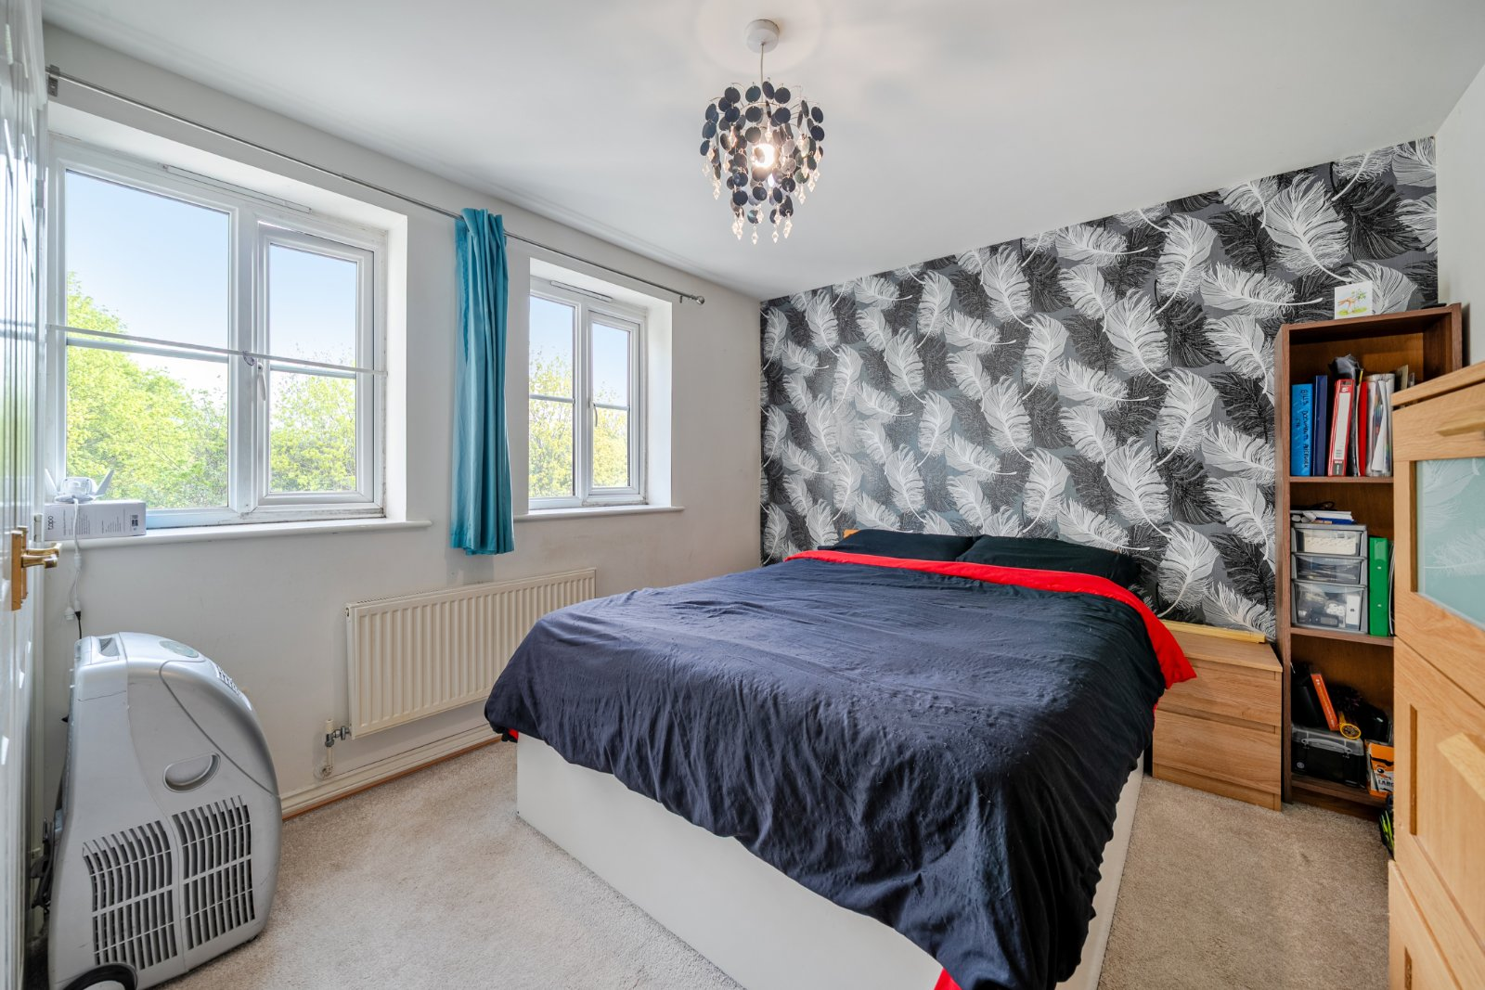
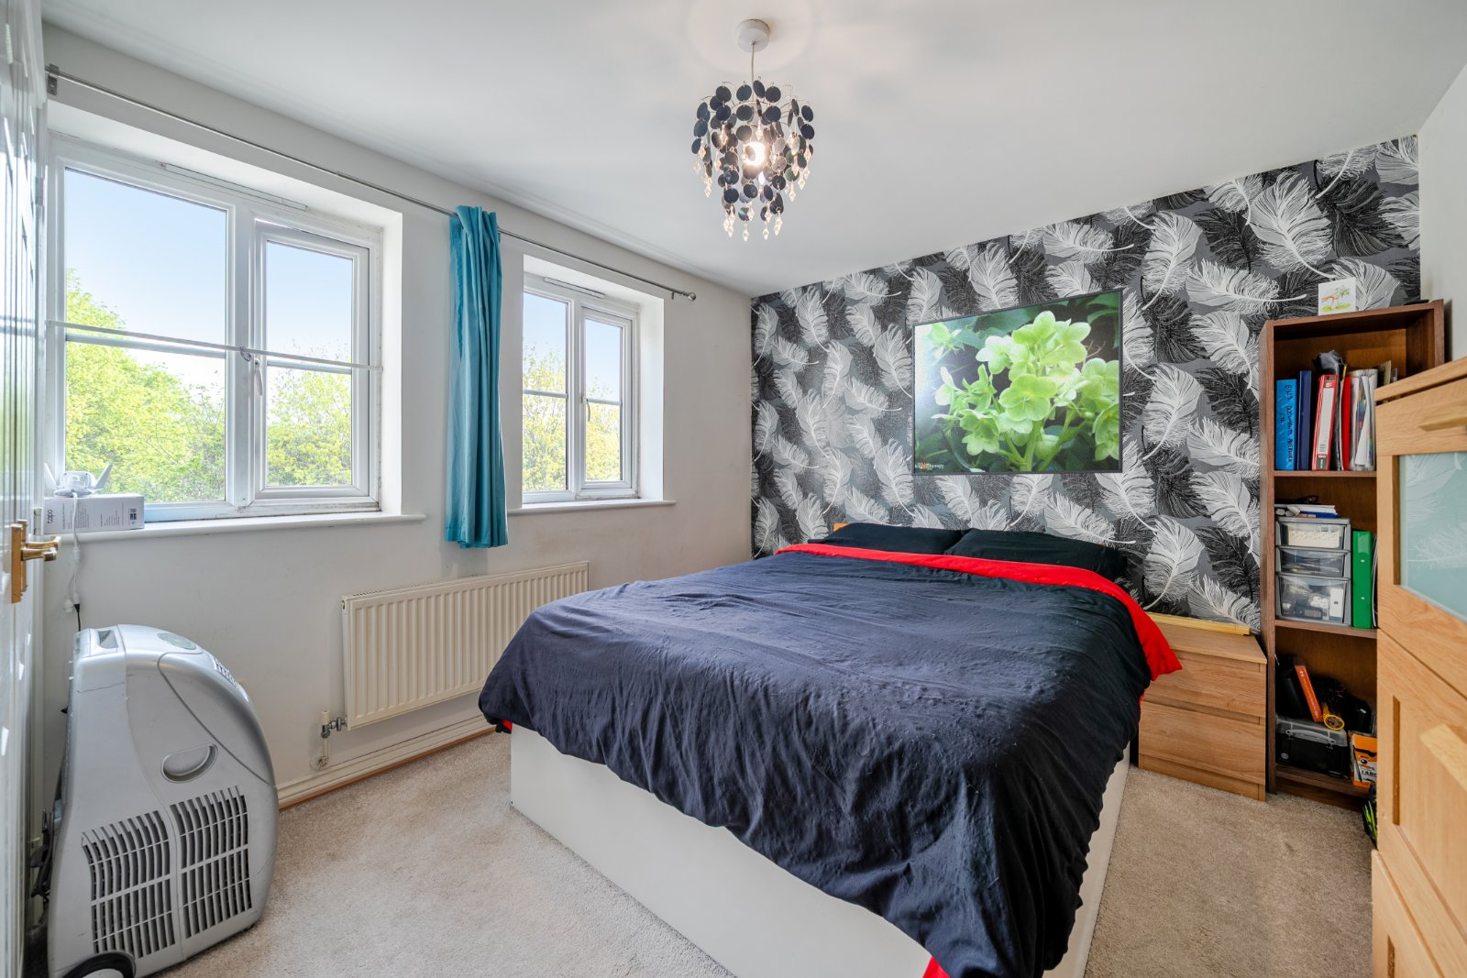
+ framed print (1006, 391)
